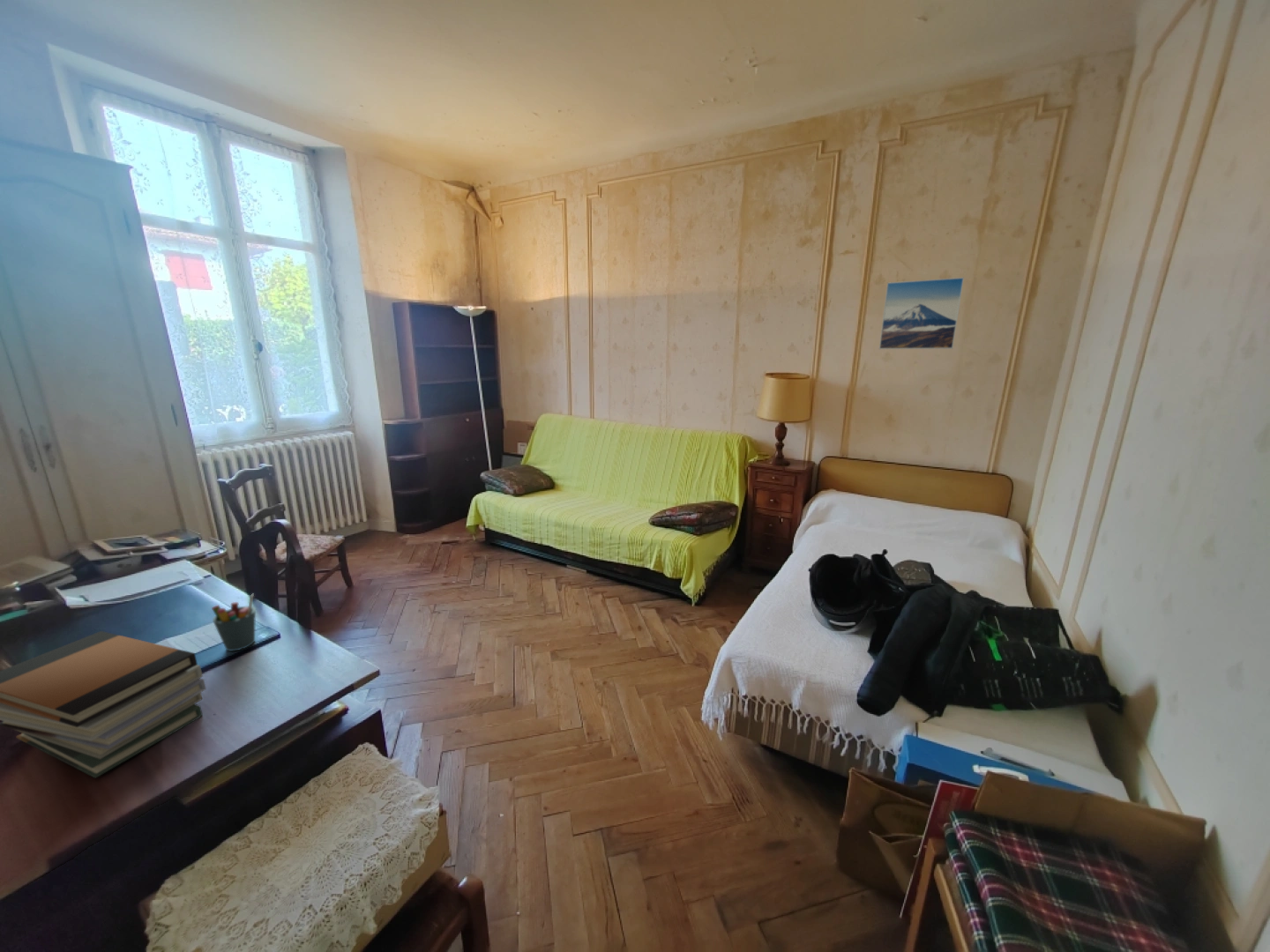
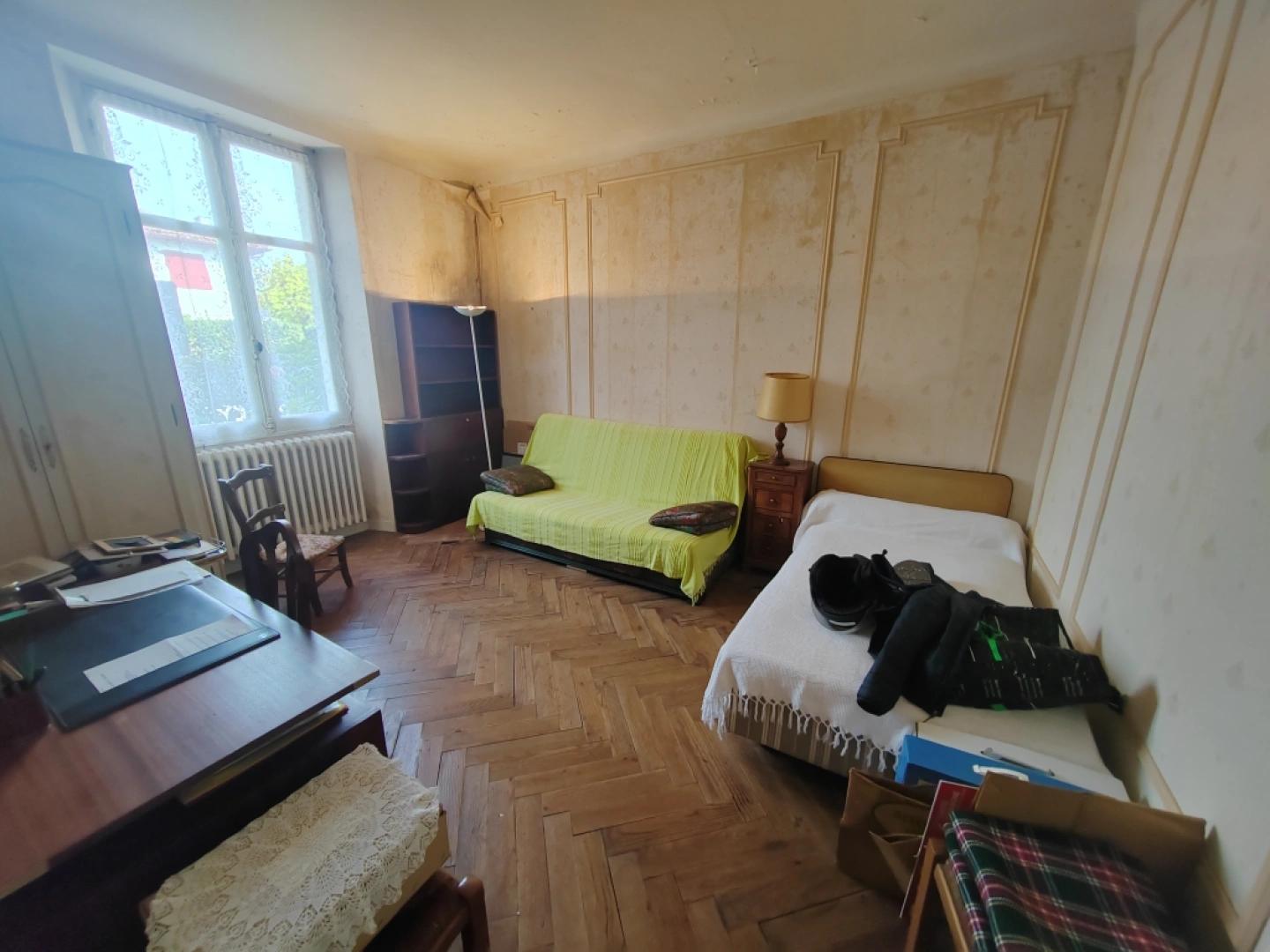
- book stack (101, 697)
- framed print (919, 315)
- pen holder (235, 621)
